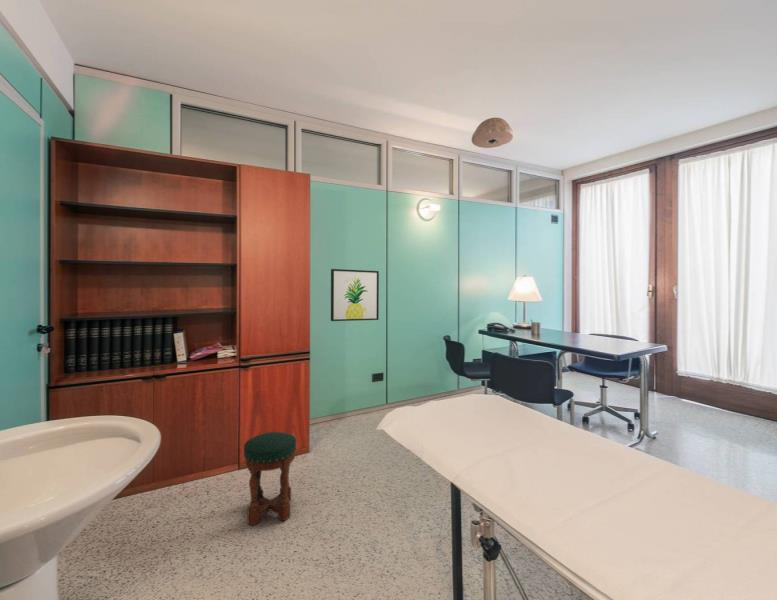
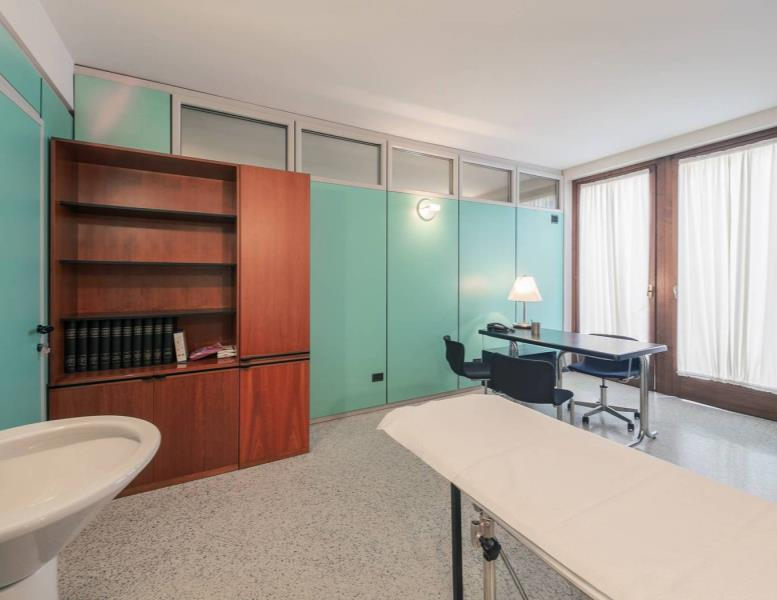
- ceiling light (492, 132)
- wall art (355, 295)
- stool (268, 470)
